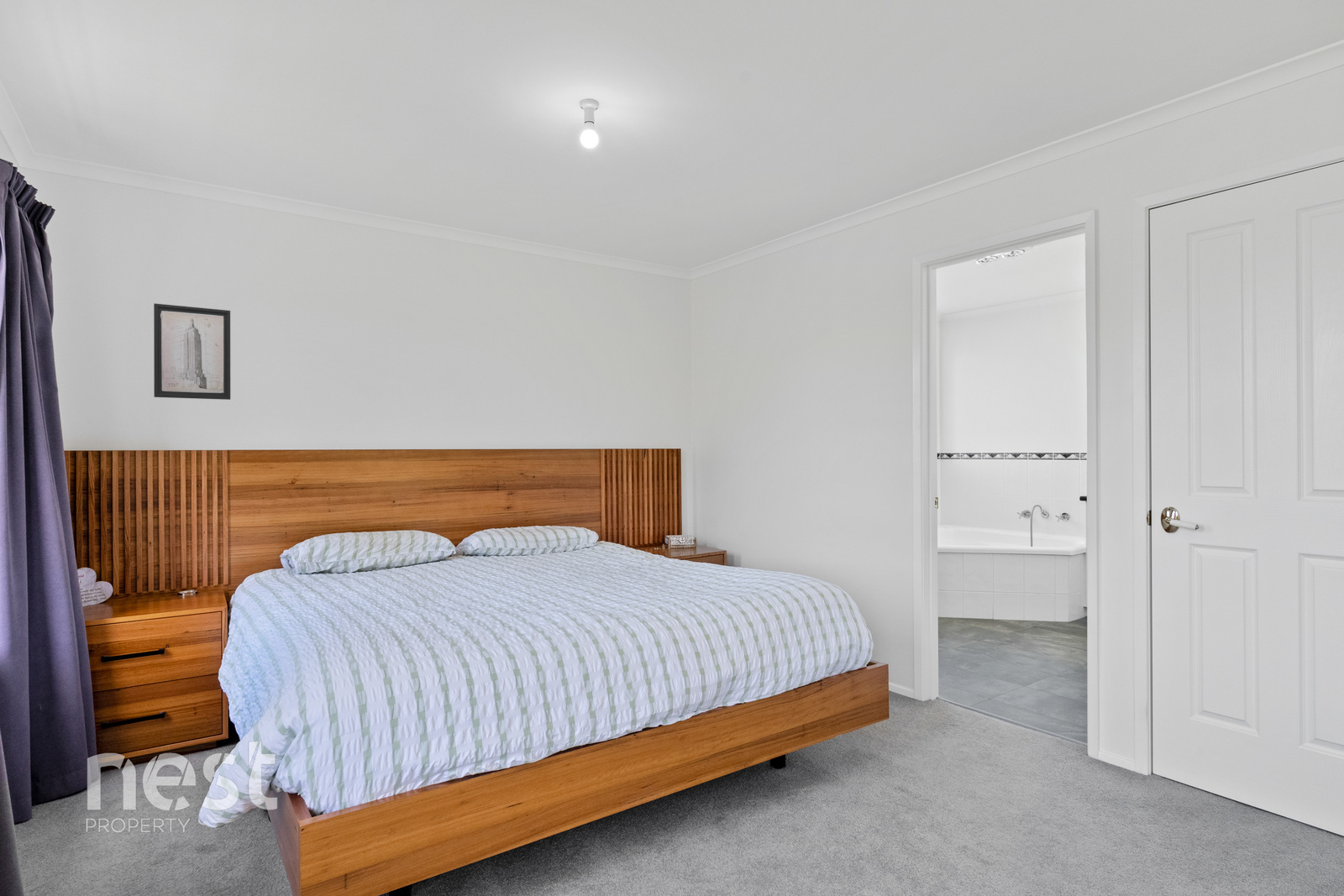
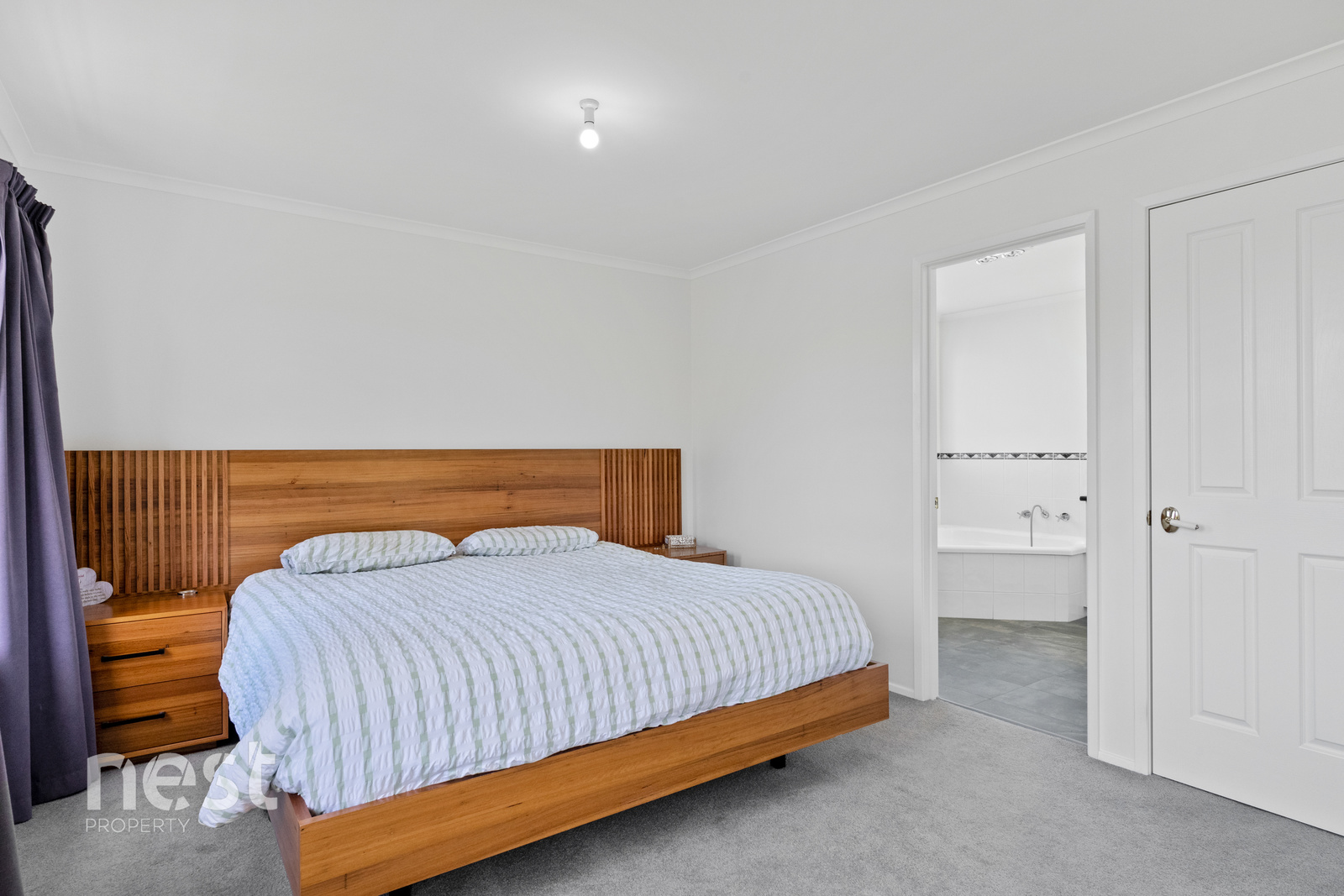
- wall art (192, 353)
